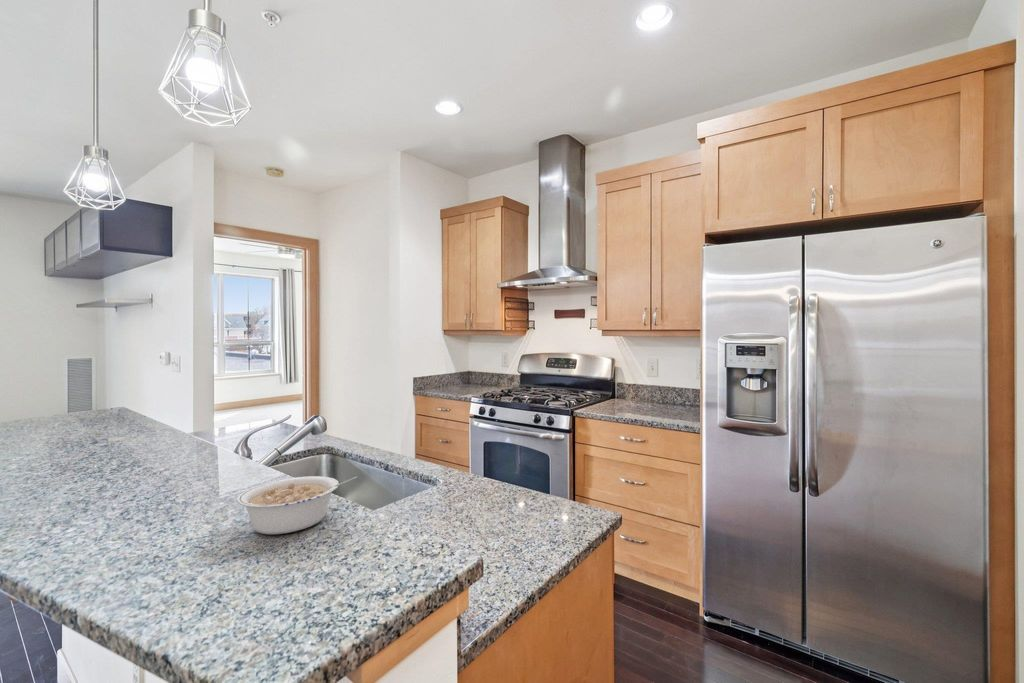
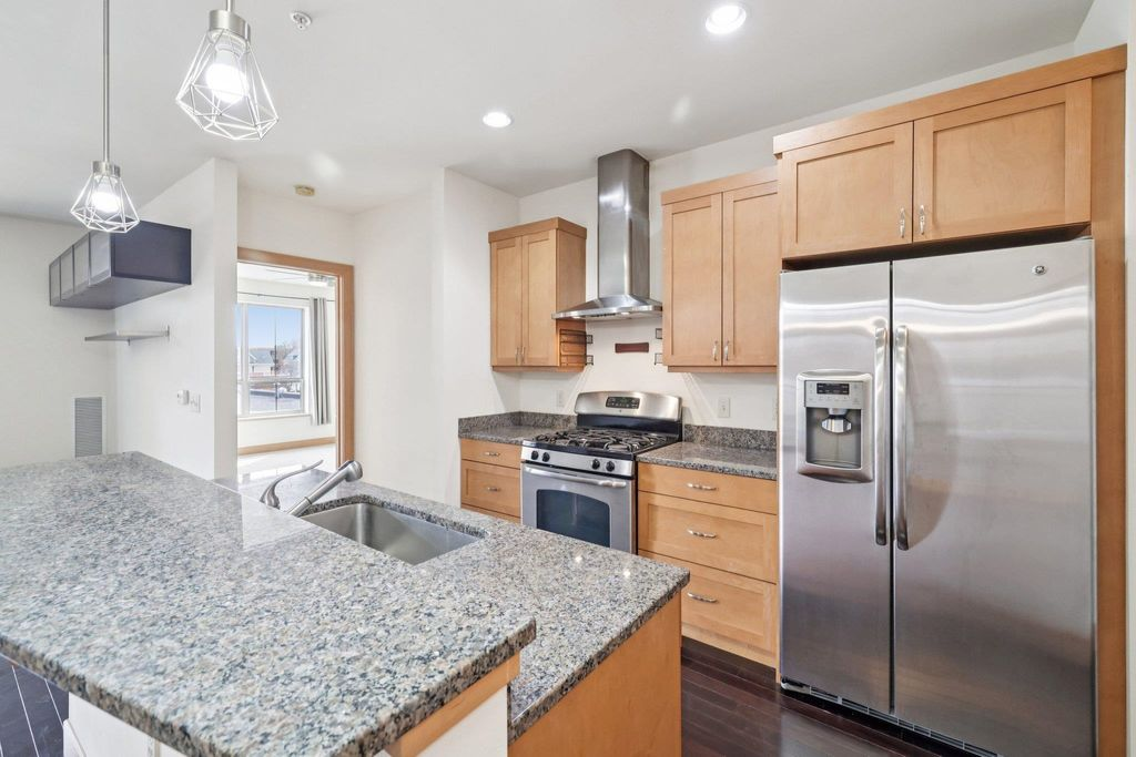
- legume (294, 501)
